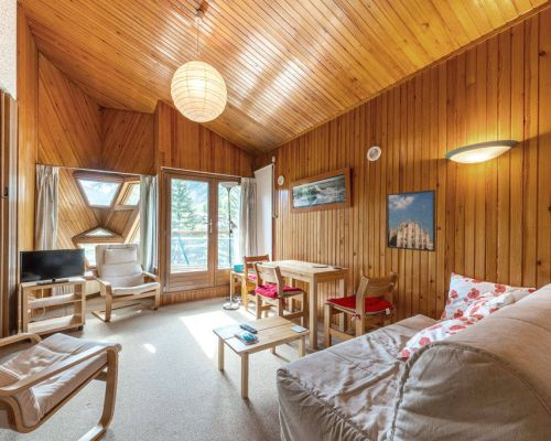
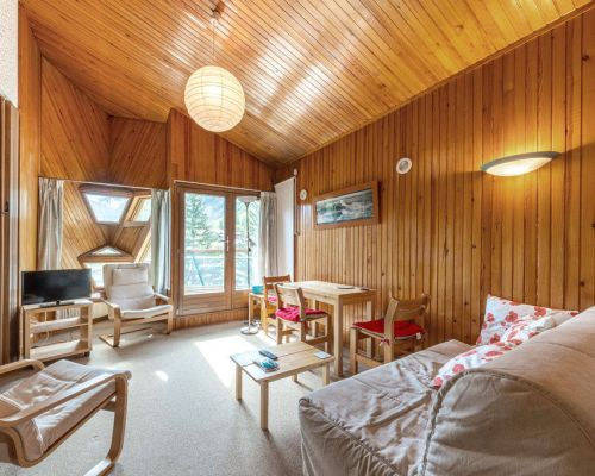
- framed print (409, 220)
